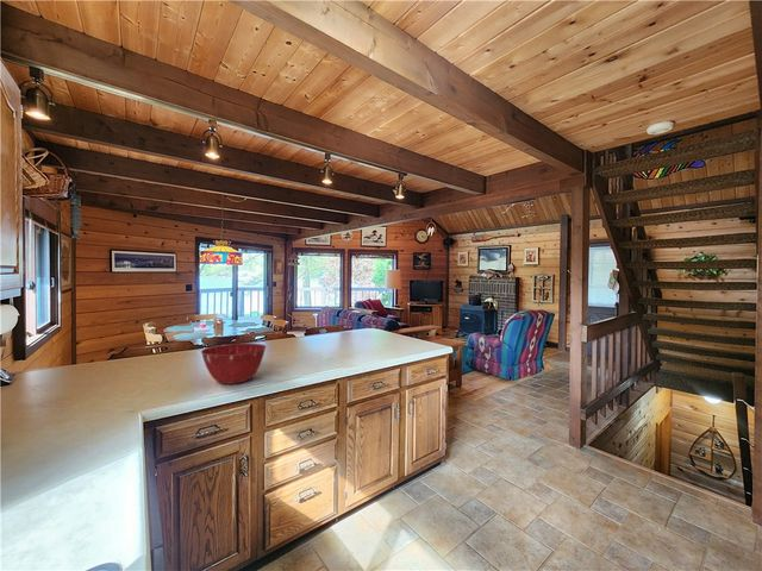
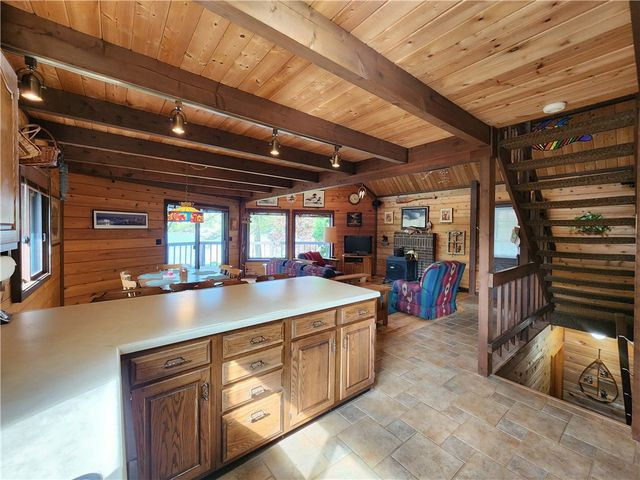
- mixing bowl (235, 363)
